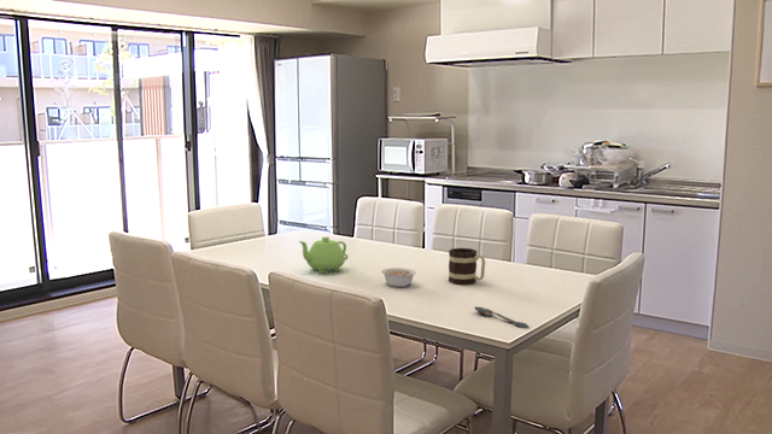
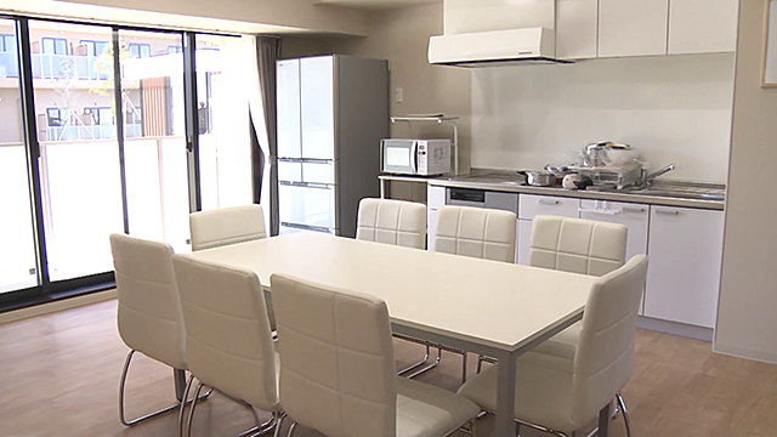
- spoon (501, 316)
- teapot (323, 253)
- legume (399, 276)
- mug (467, 266)
